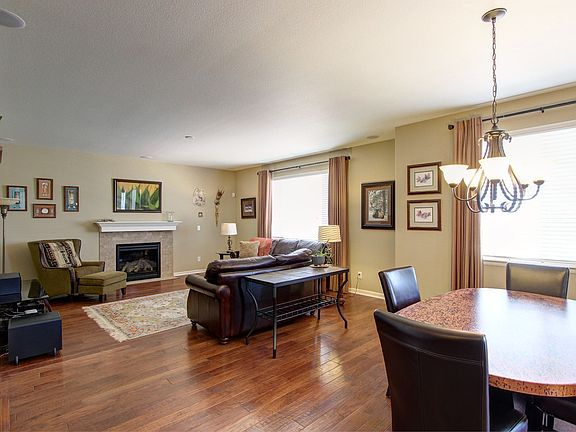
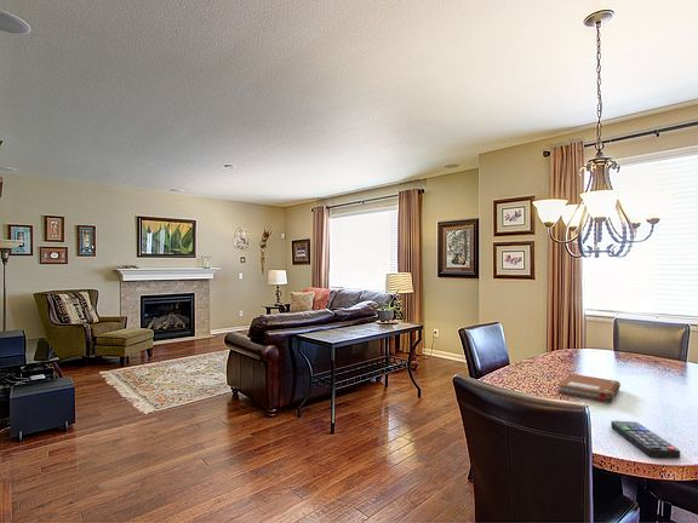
+ notebook (589, 386)
+ remote control (642, 437)
